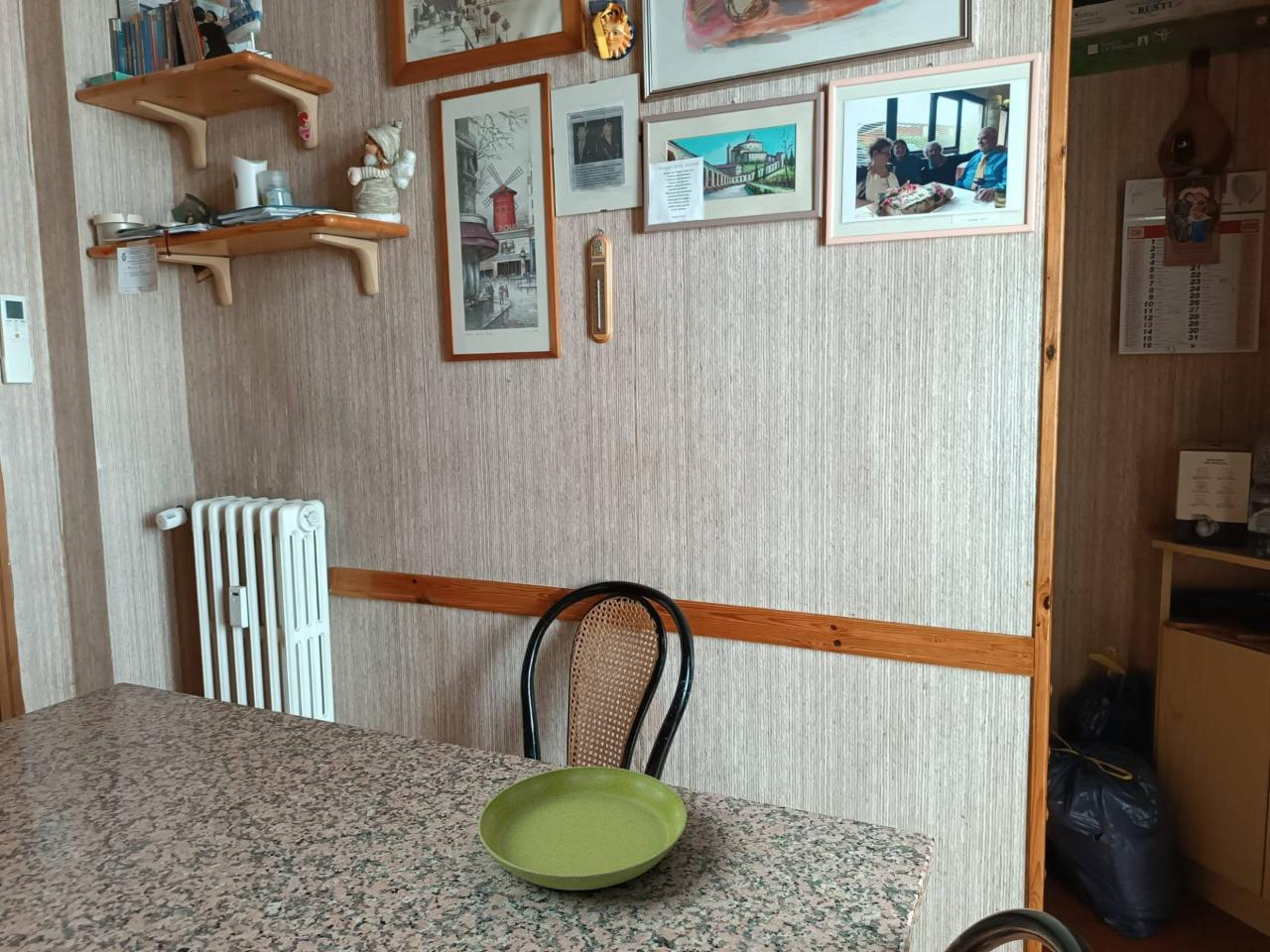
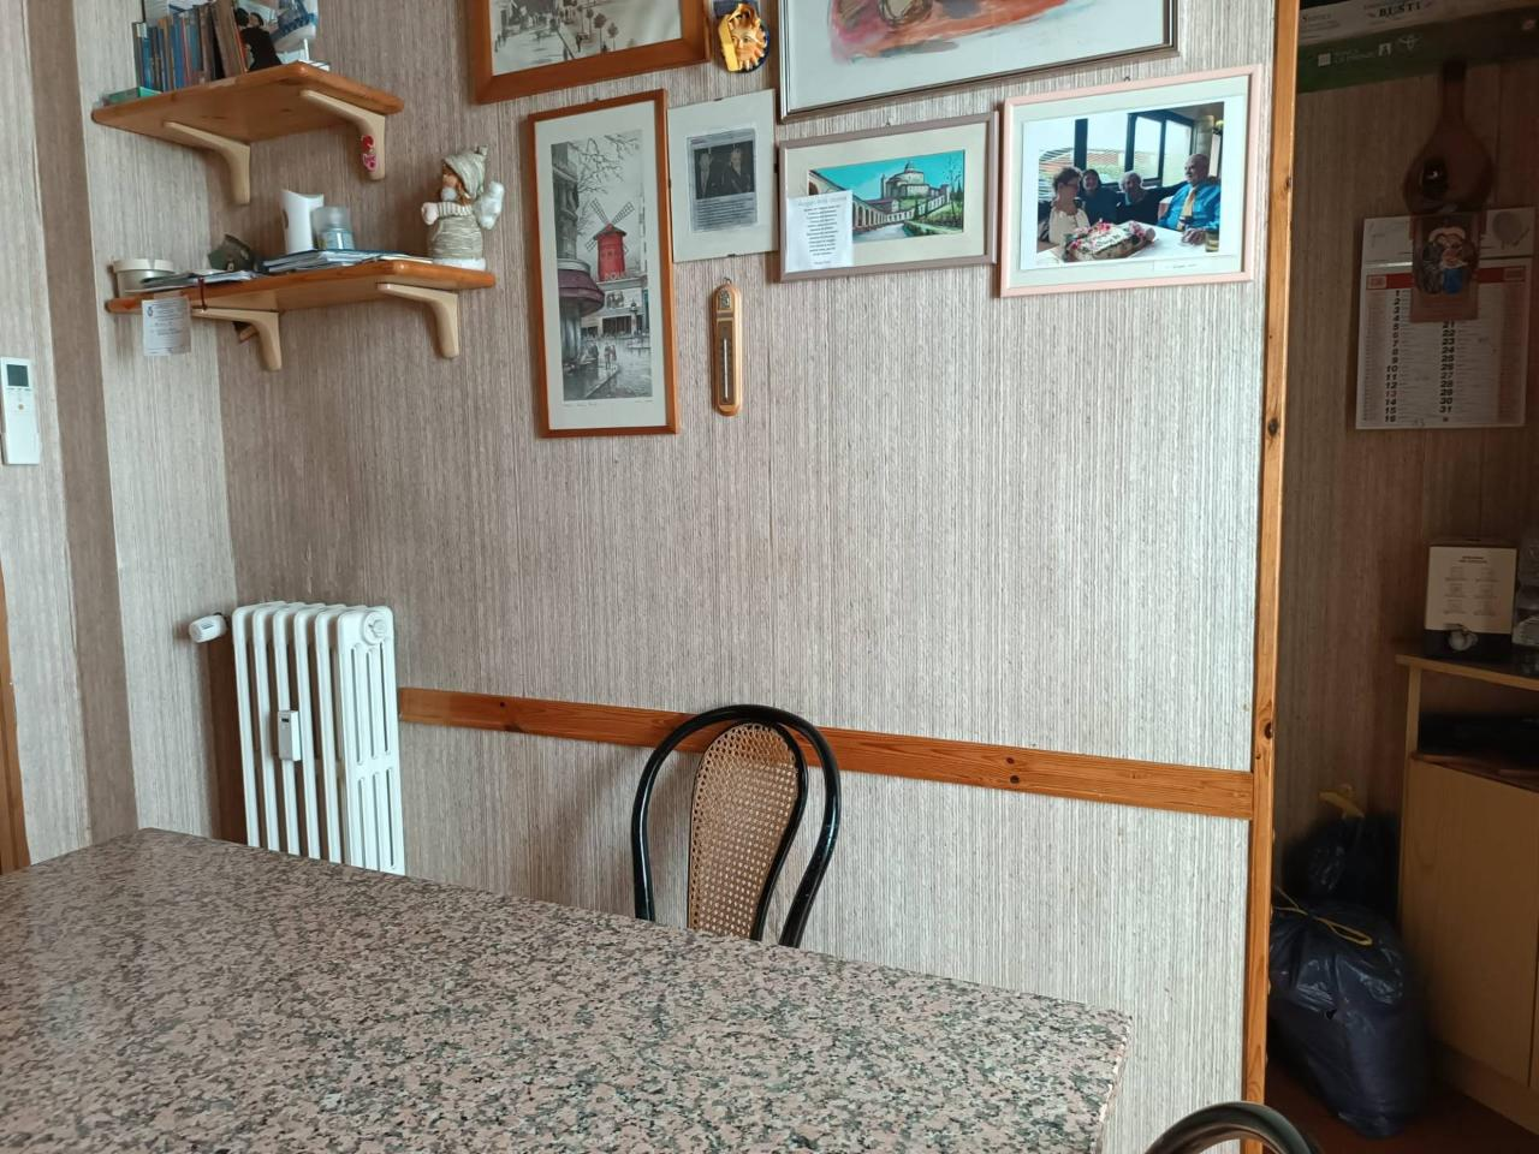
- saucer (583, 828)
